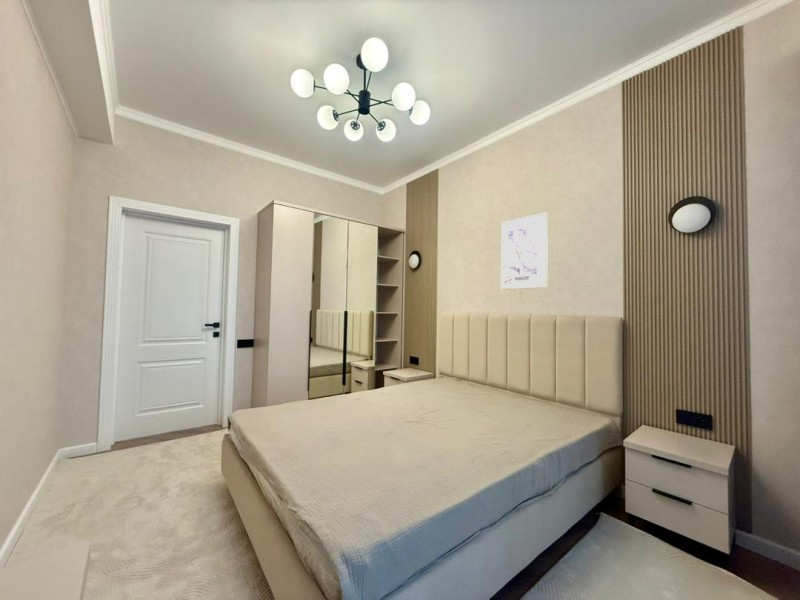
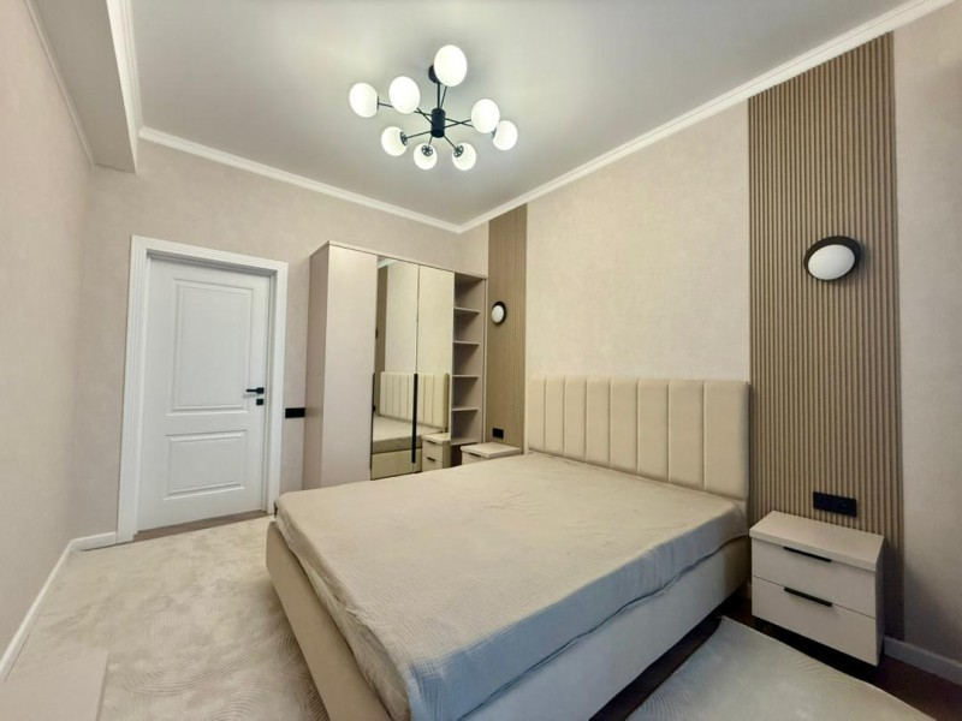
- wall art (523, 253)
